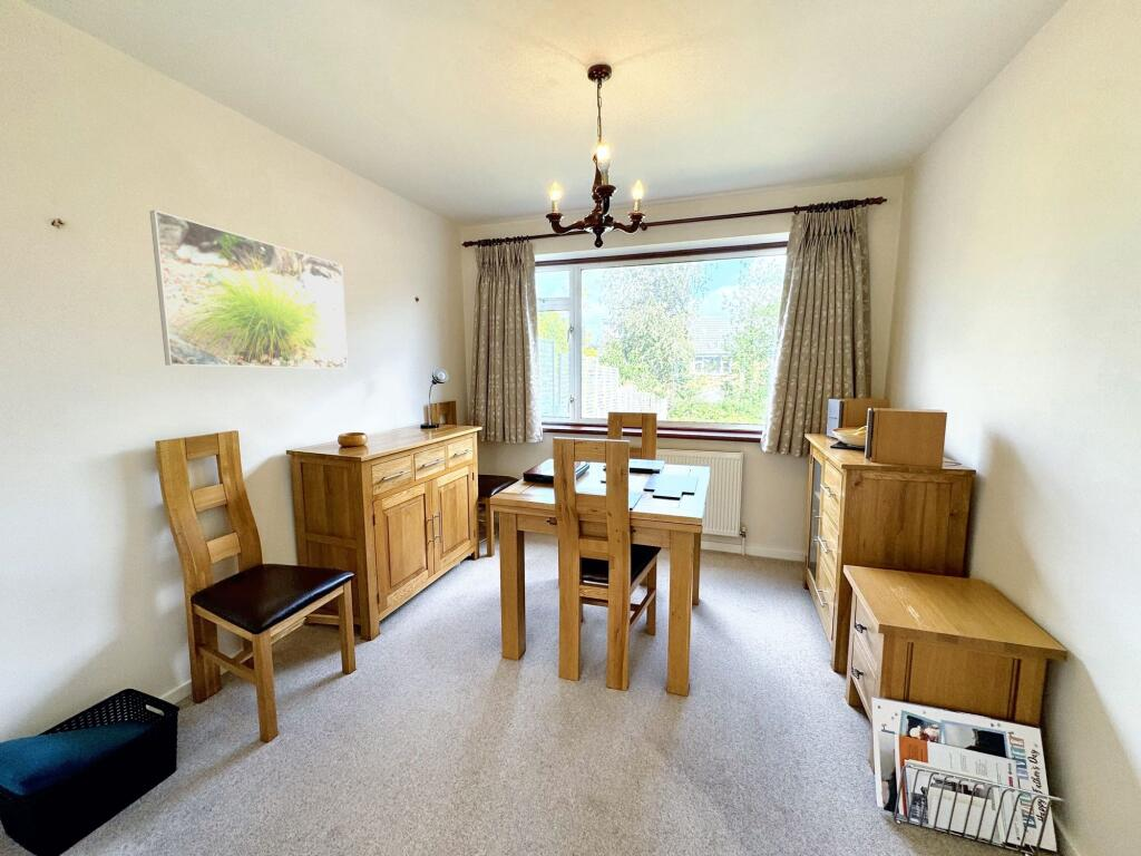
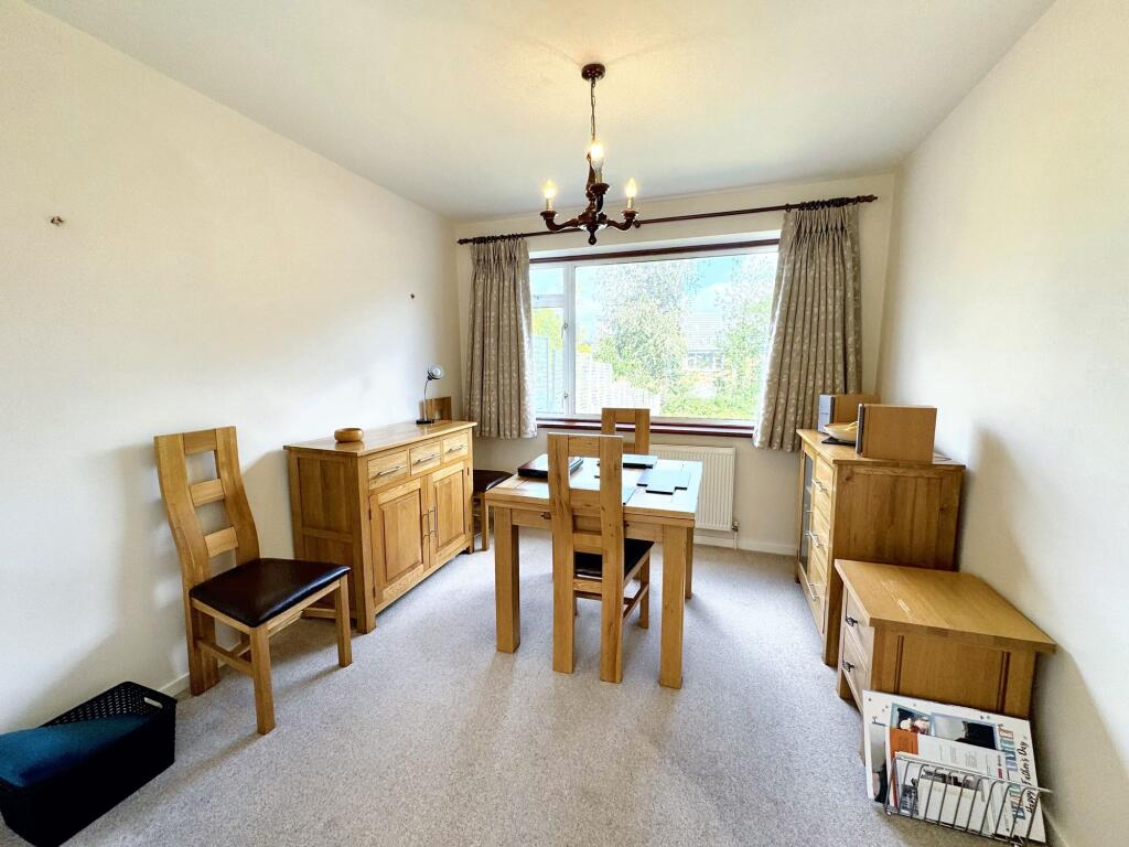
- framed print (269, 305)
